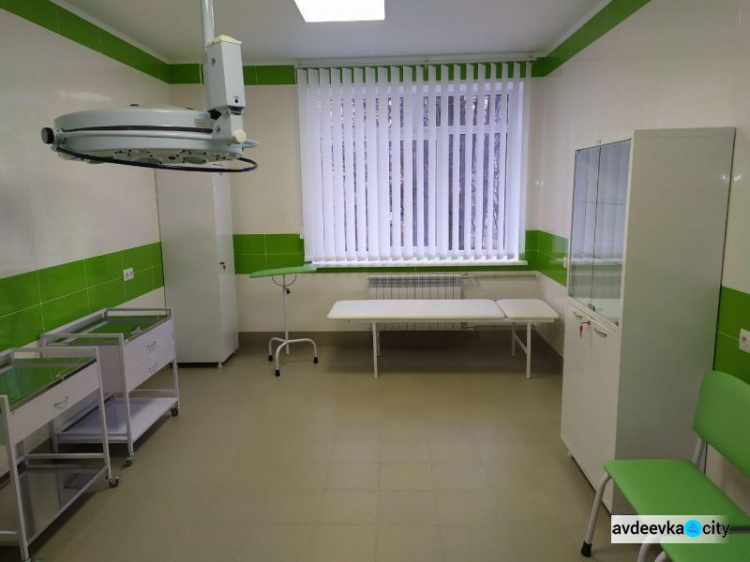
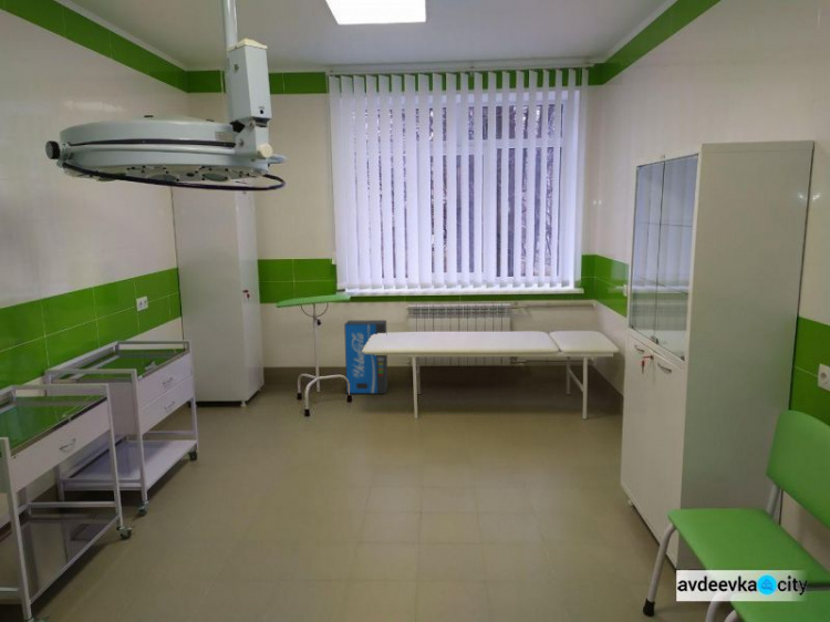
+ air purifier (366, 356)
